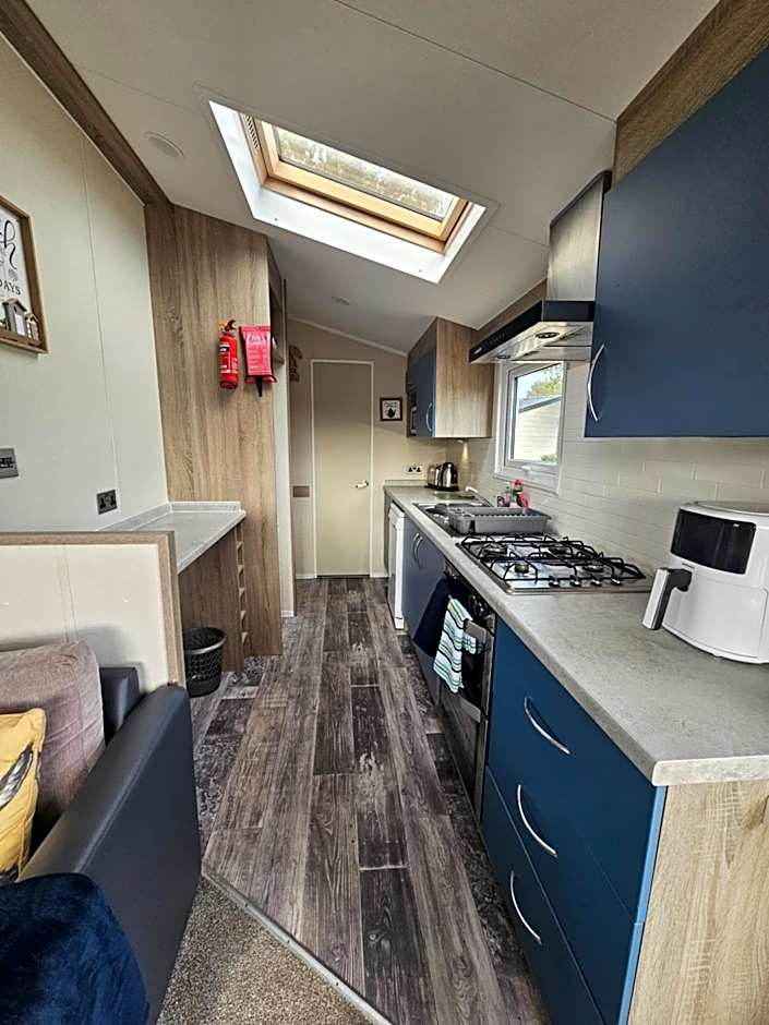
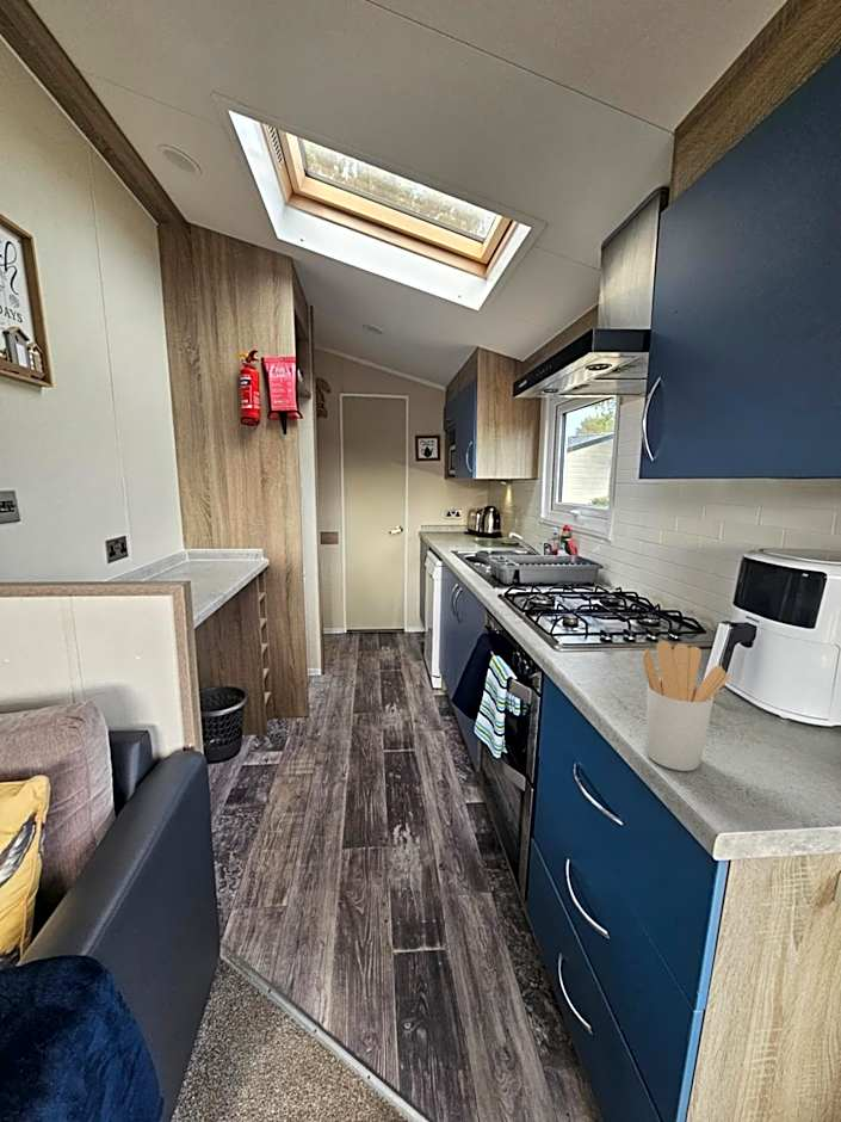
+ utensil holder (675, 699)
